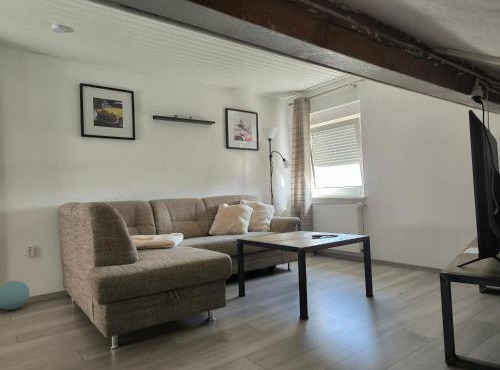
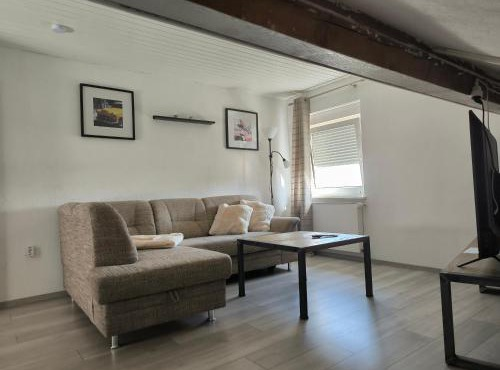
- ball (12, 295)
